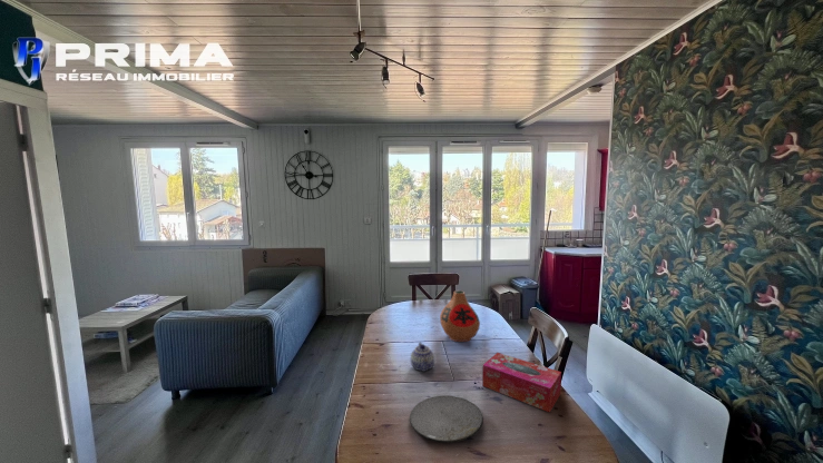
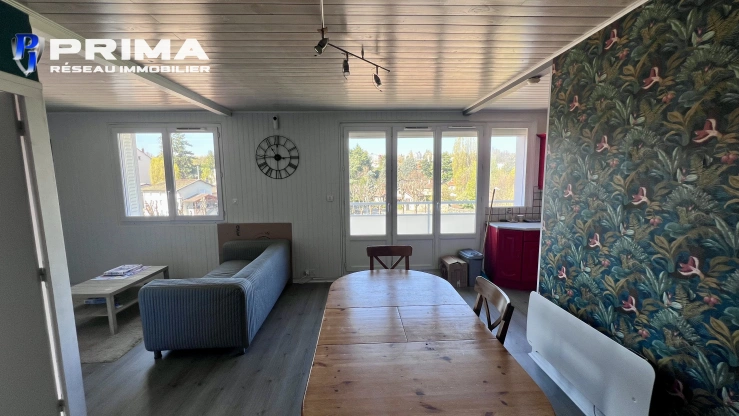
- teapot (422, 355)
- vase (459, 314)
- tissue box (520, 378)
- plate (445, 416)
